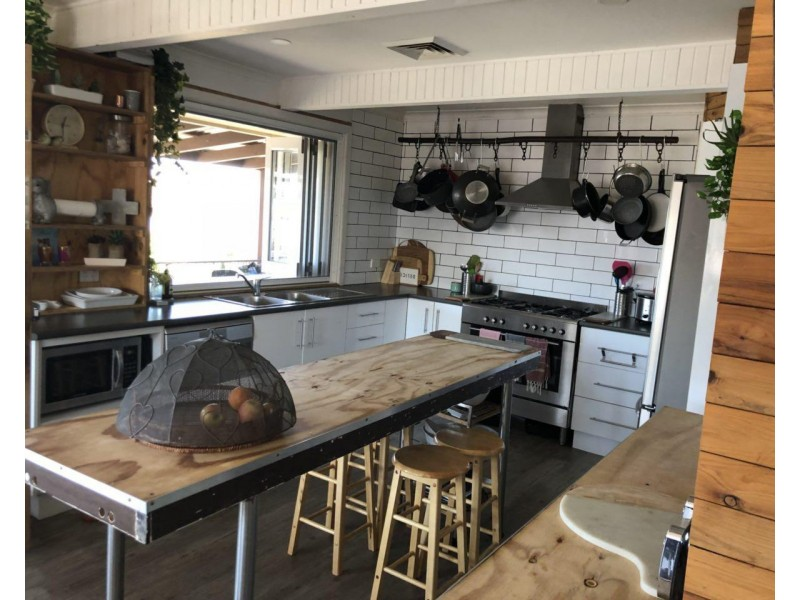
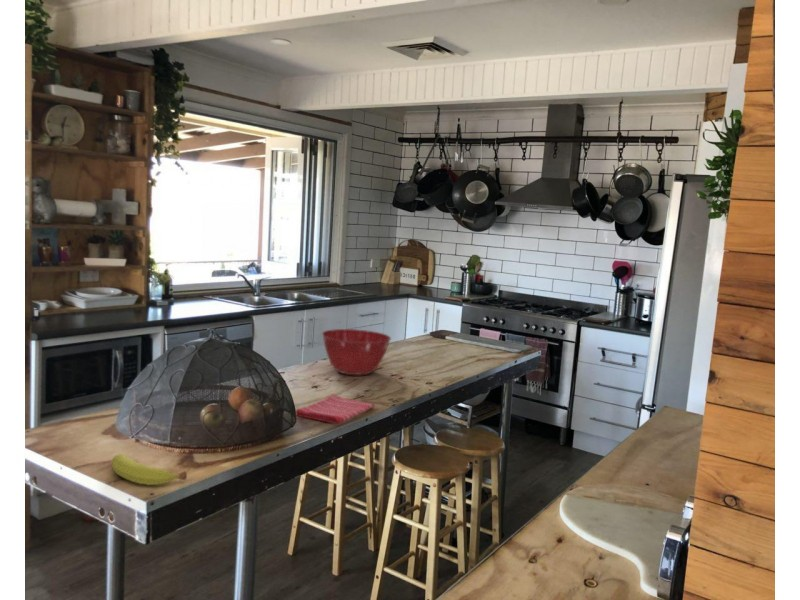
+ mixing bowl (355, 353)
+ fruit (144, 467)
+ dish towel (335, 408)
